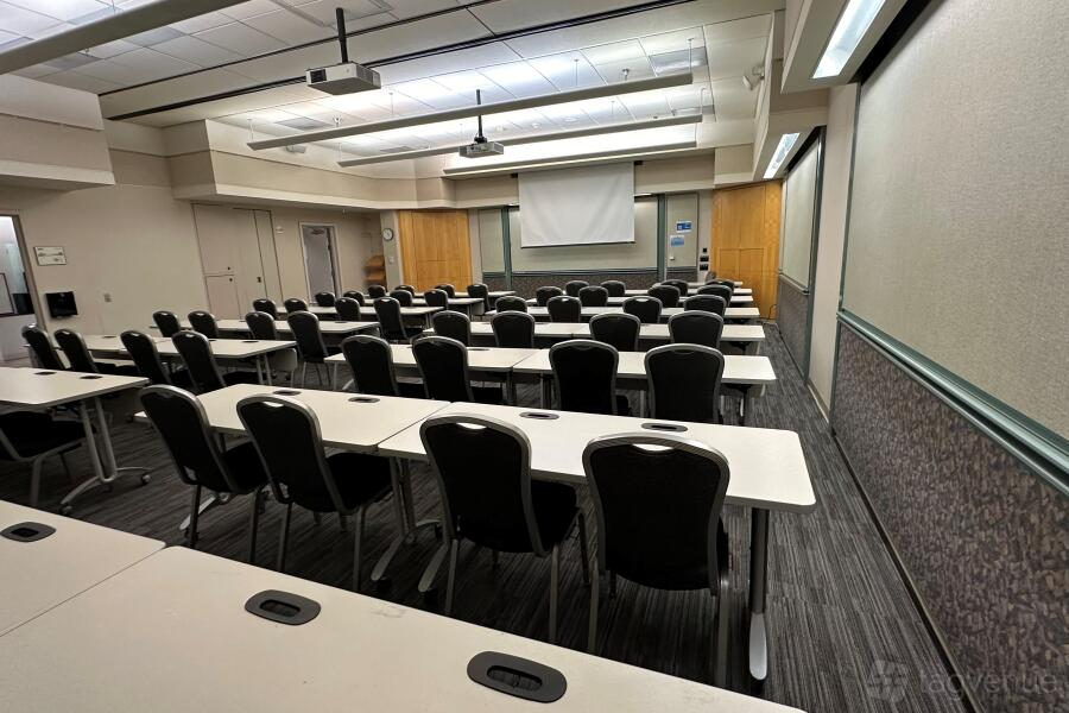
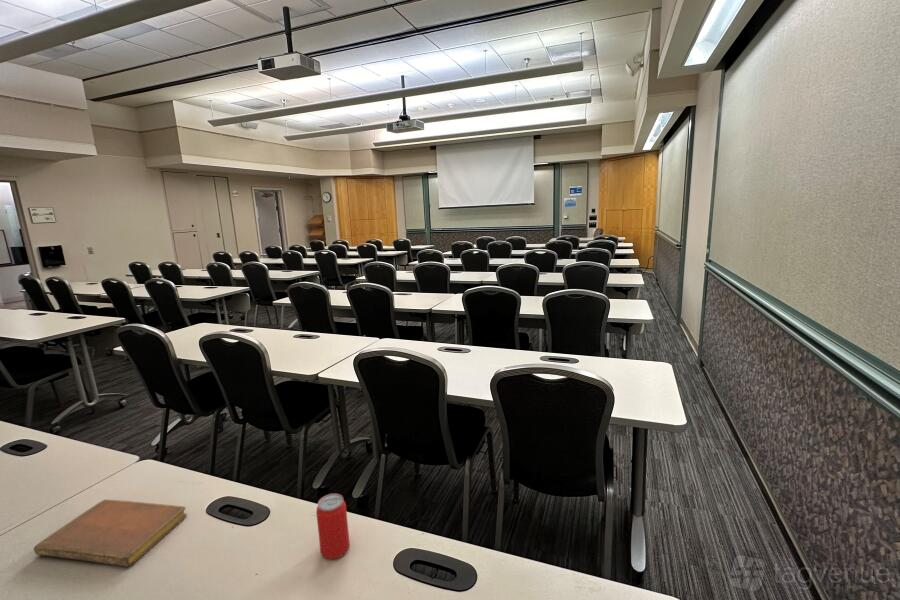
+ notebook (115, 530)
+ beverage can (333, 525)
